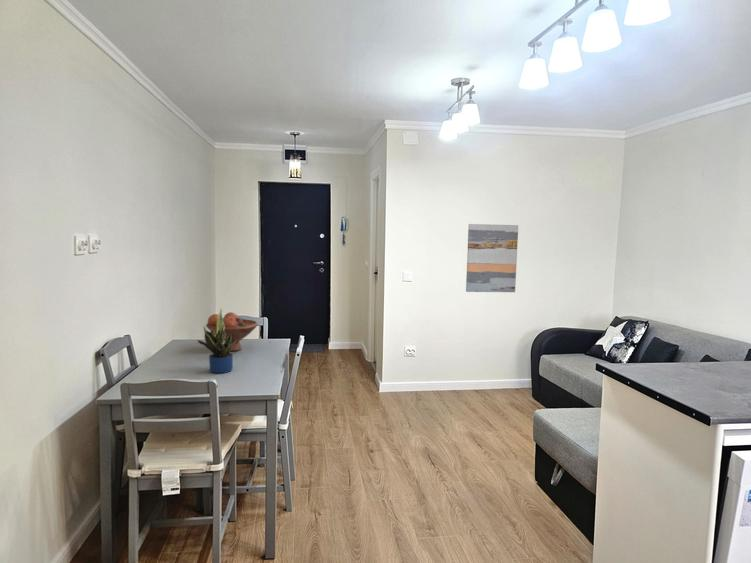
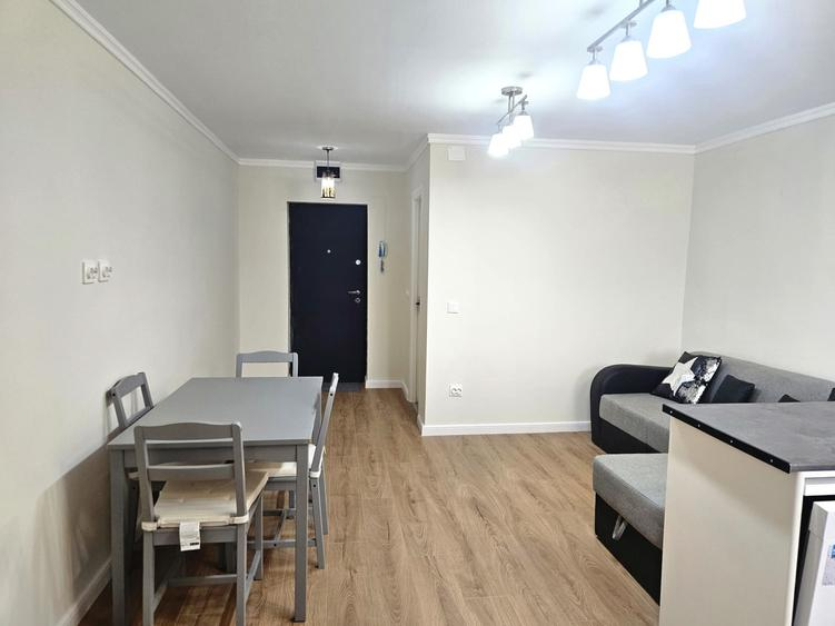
- fruit bowl (232, 331)
- potted plant (217, 340)
- wall art (492, 258)
